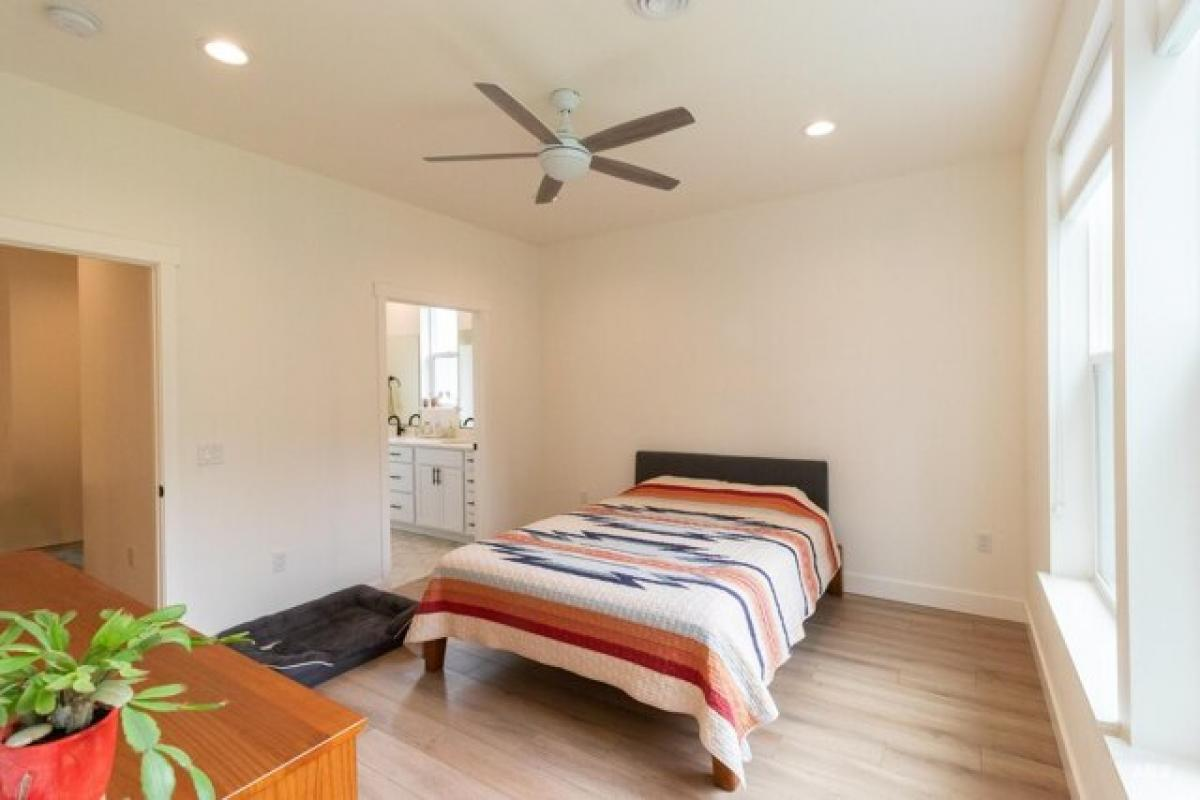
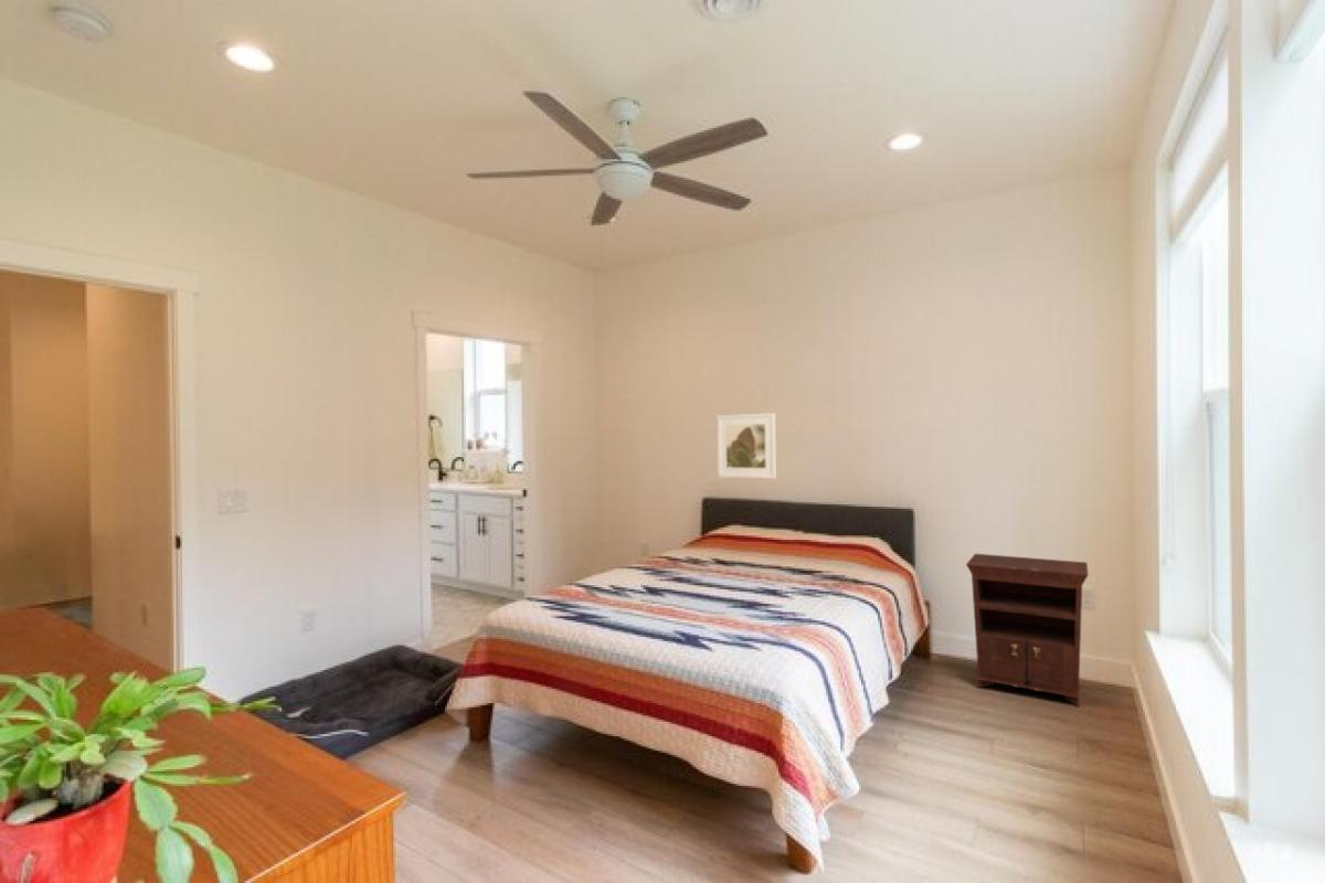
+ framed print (745, 446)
+ nightstand (1027, 625)
